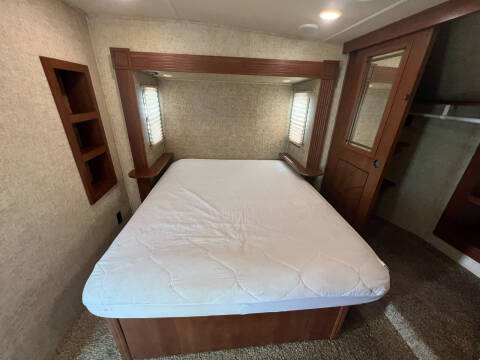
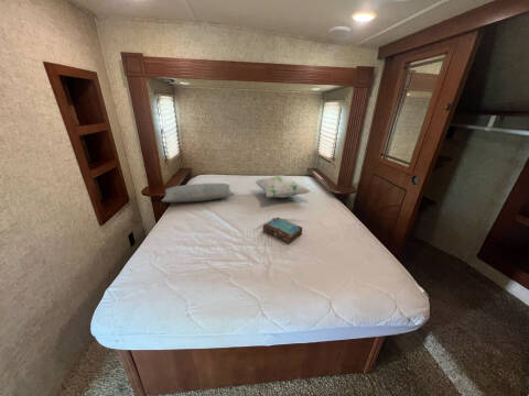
+ decorative pillow (281, 186)
+ book (282, 229)
+ pillow (198, 191)
